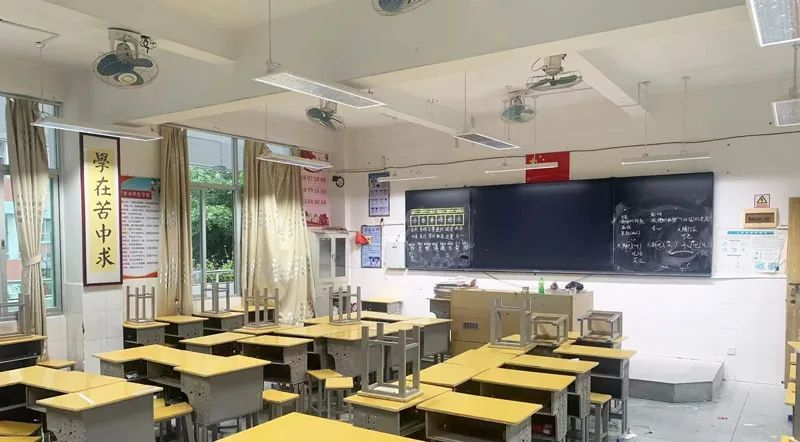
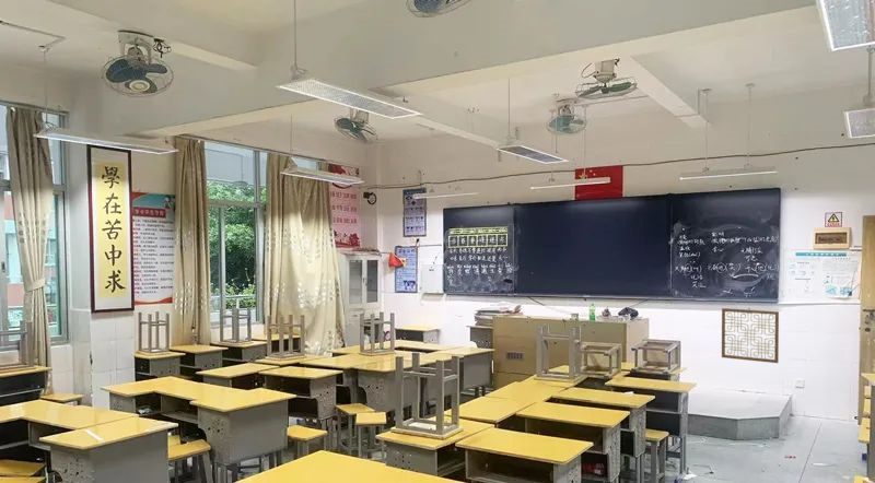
+ wall art (749, 333)
